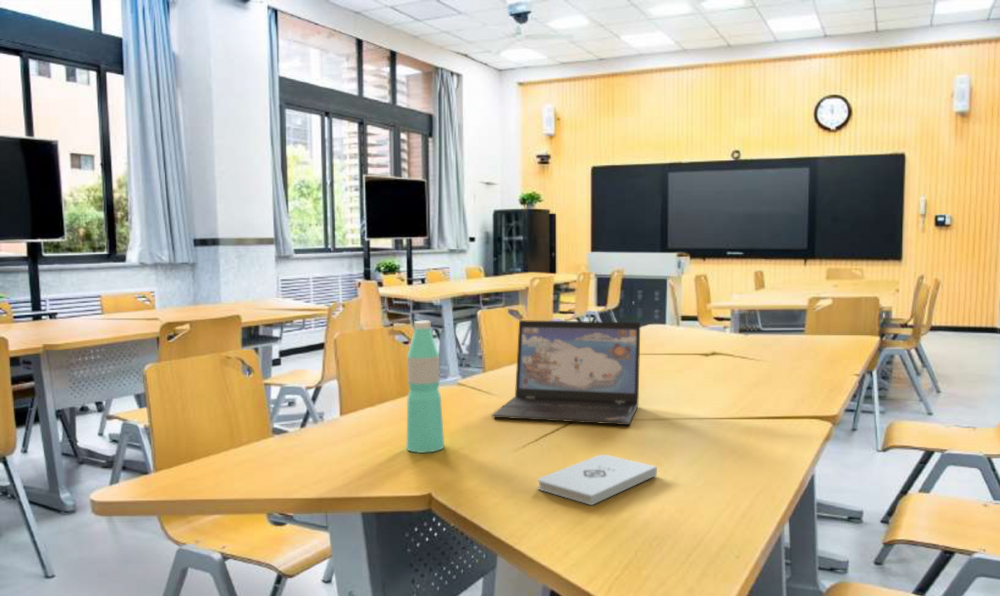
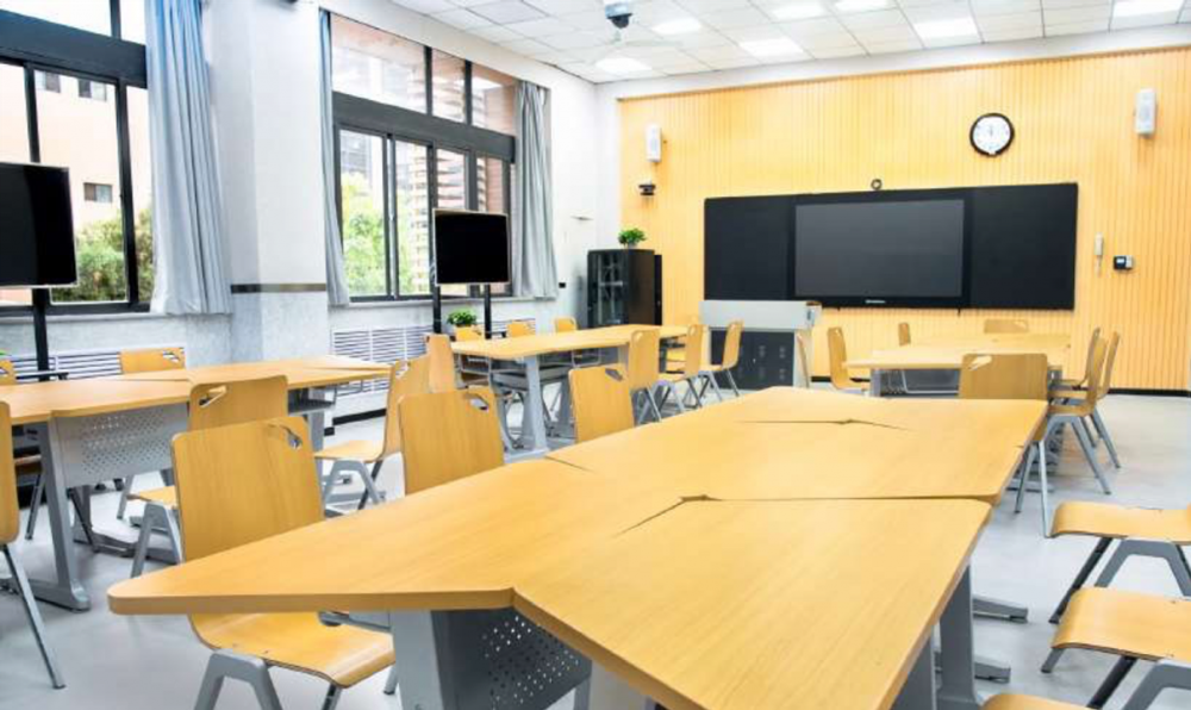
- laptop (569, 368)
- notepad (597, 477)
- water bottle (423, 384)
